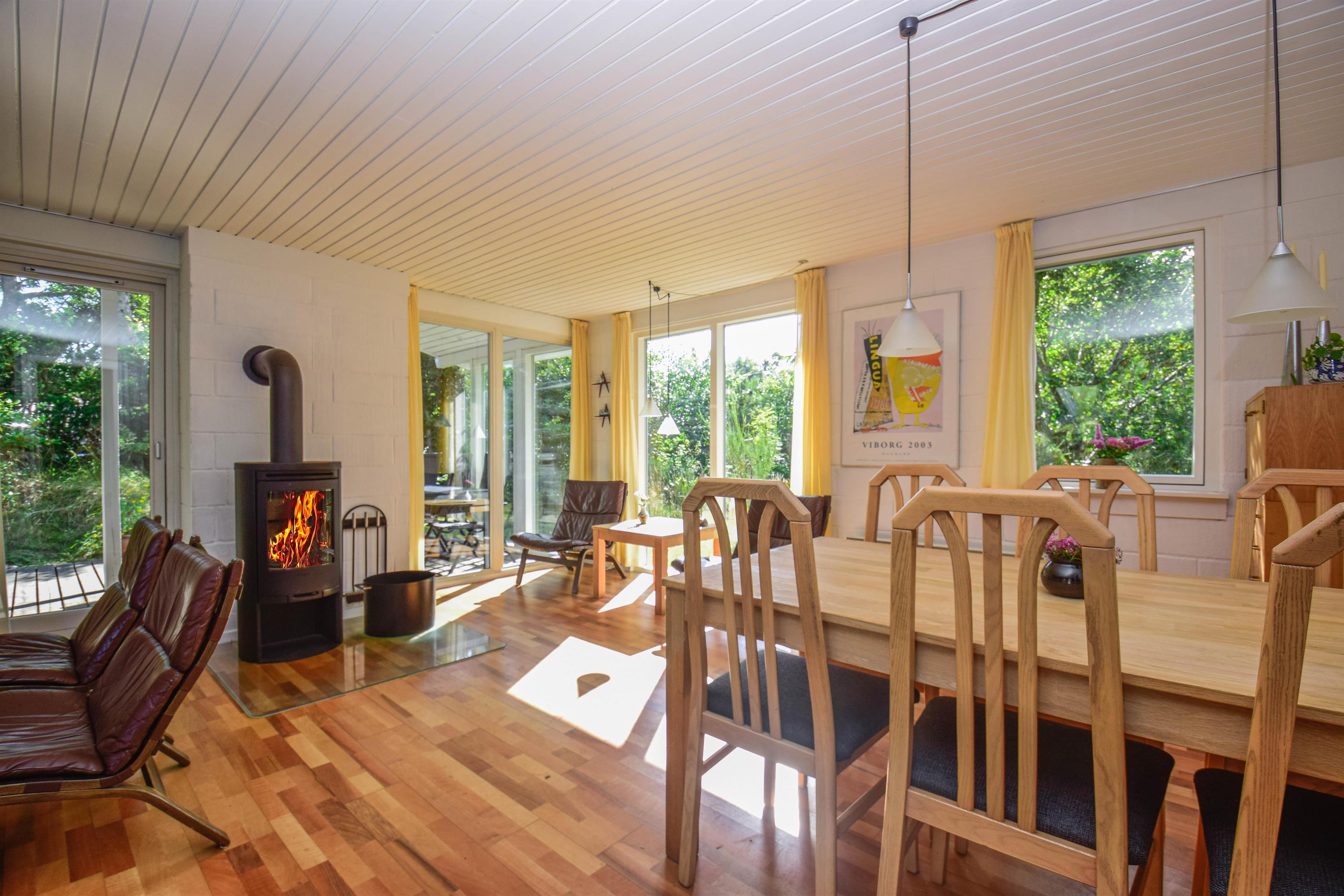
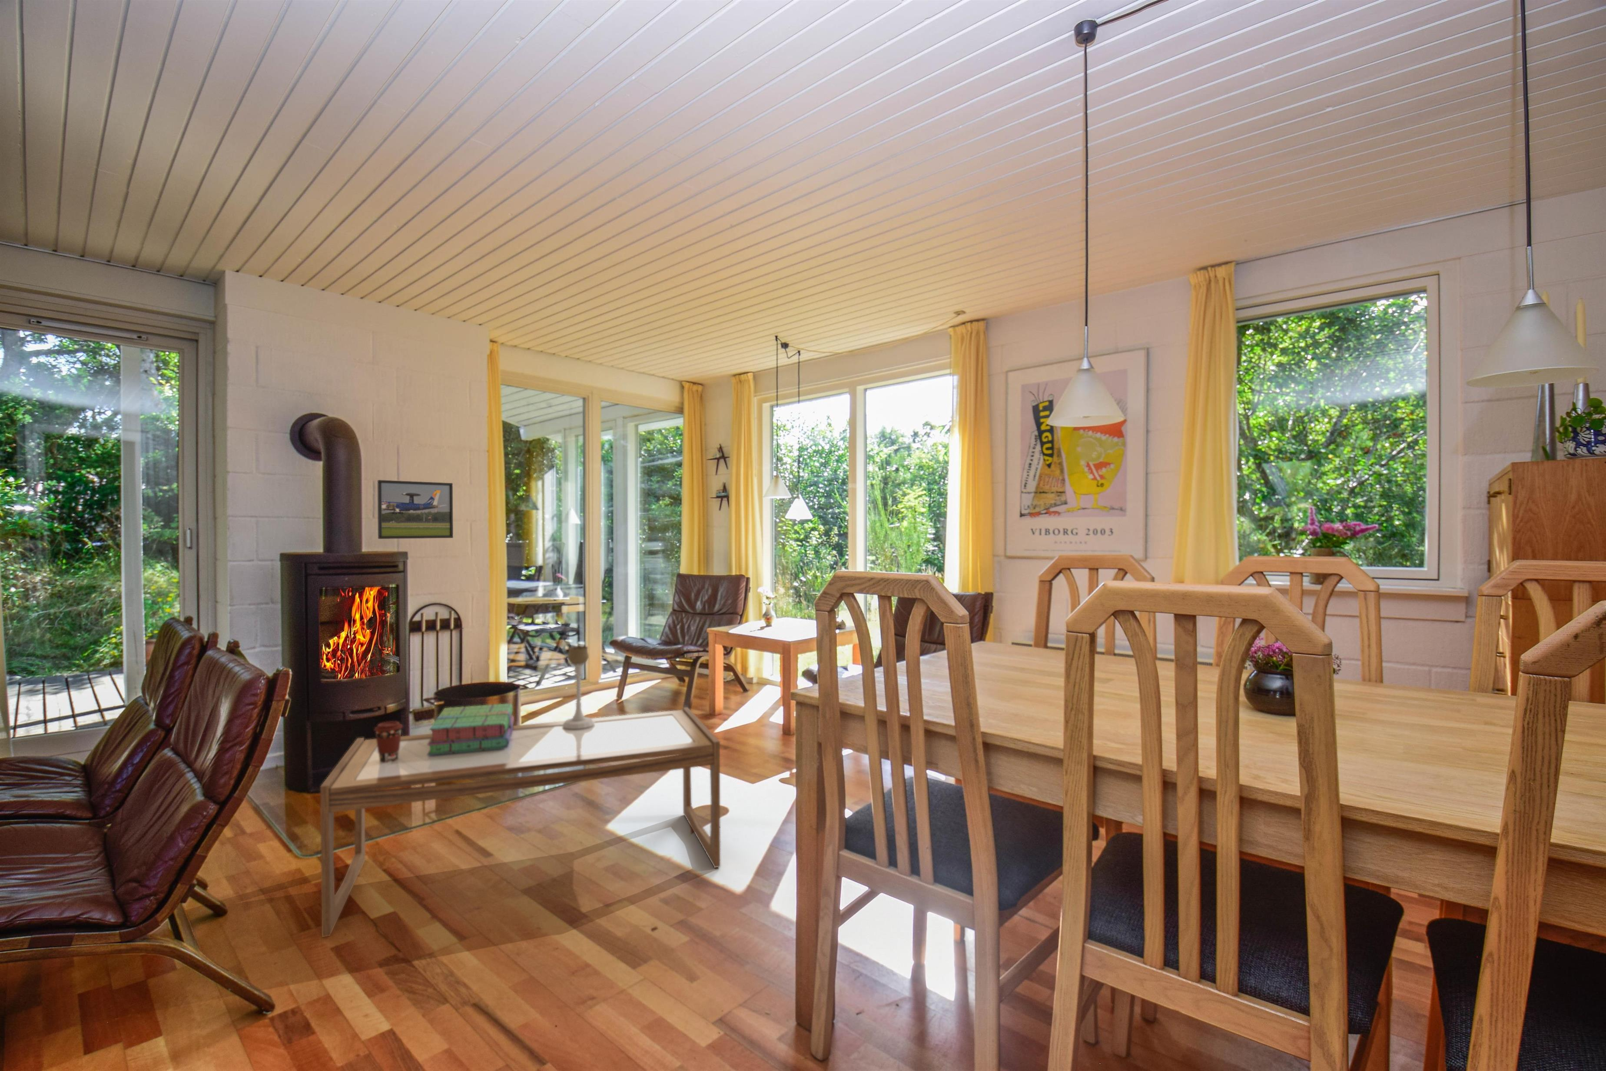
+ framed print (416, 510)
+ candle holder (578, 684)
+ stack of books (473, 723)
+ coffee cup (388, 738)
+ coffee table (537, 787)
